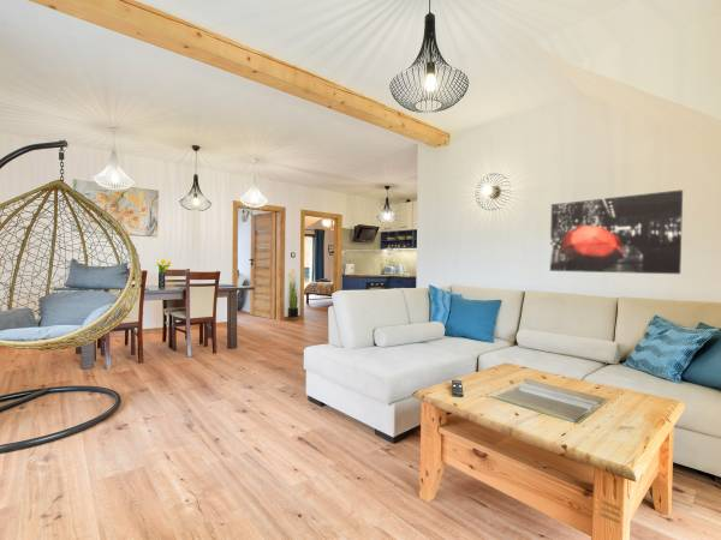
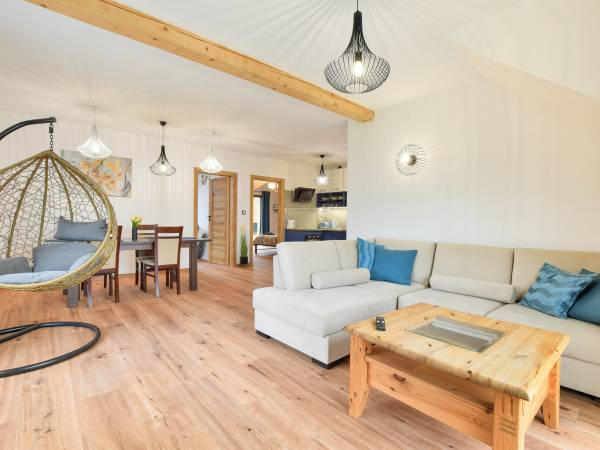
- wall art (608, 235)
